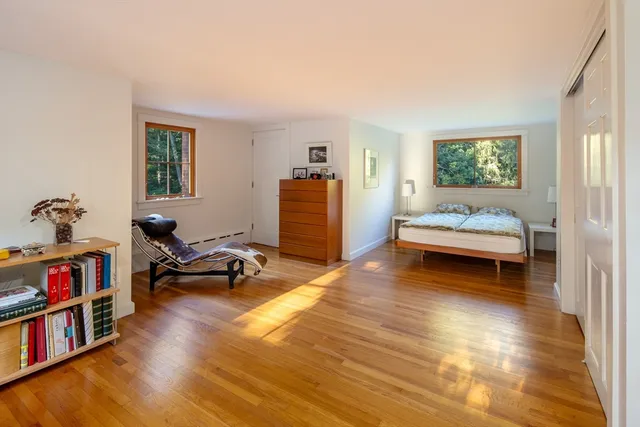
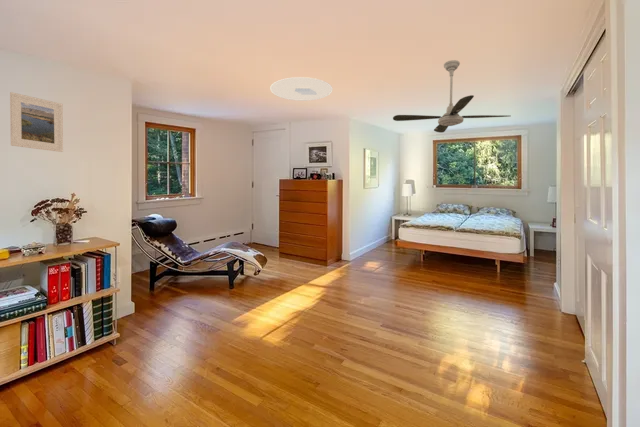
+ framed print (37, 123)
+ ceiling fan (450, 93)
+ ceiling light (301, 87)
